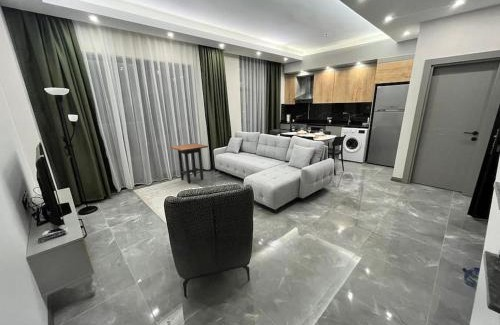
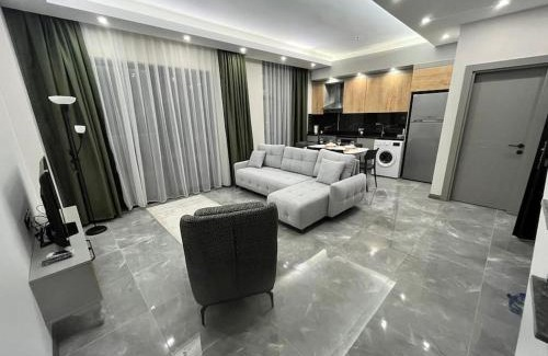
- side table (192, 163)
